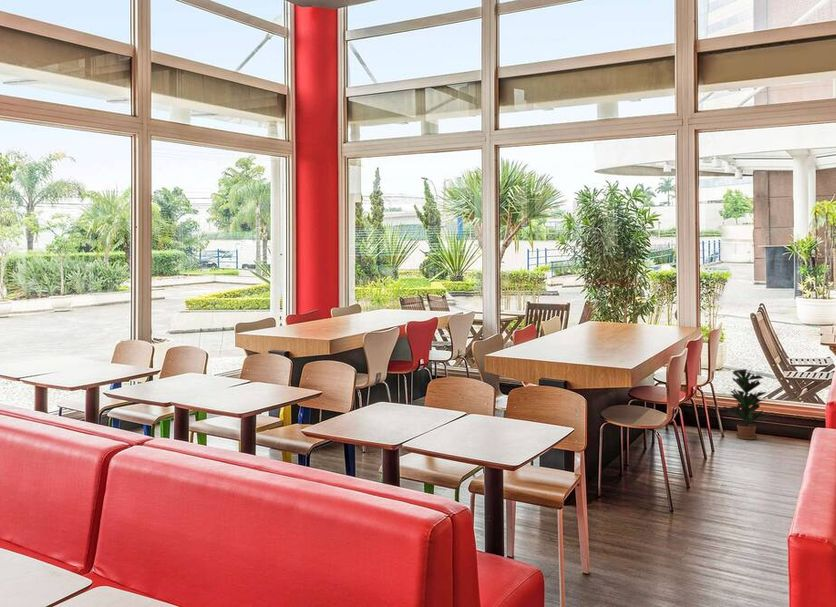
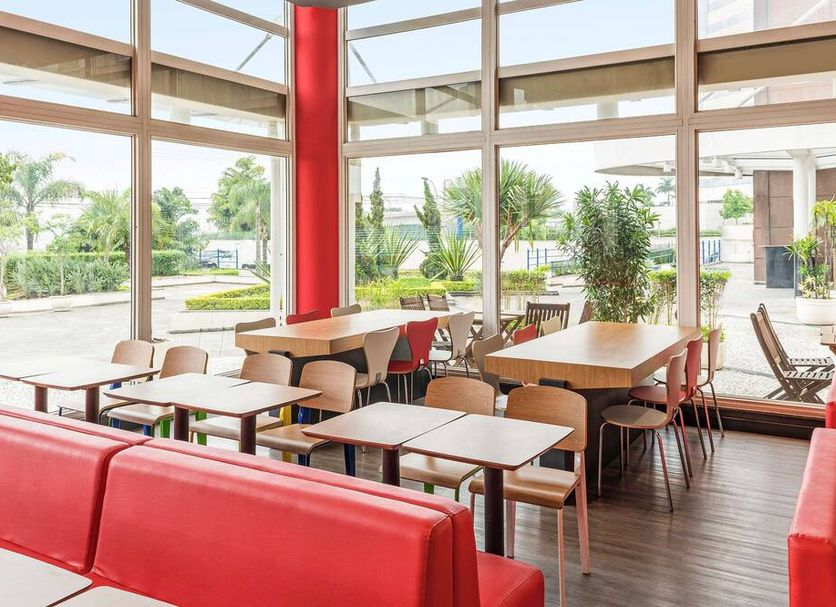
- potted plant (746, 403)
